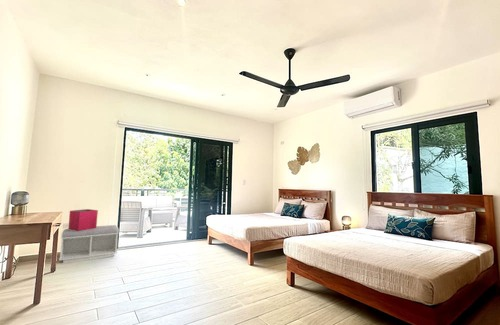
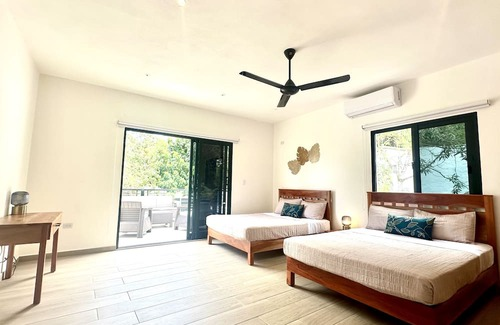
- bench (90, 242)
- storage bin (83, 219)
